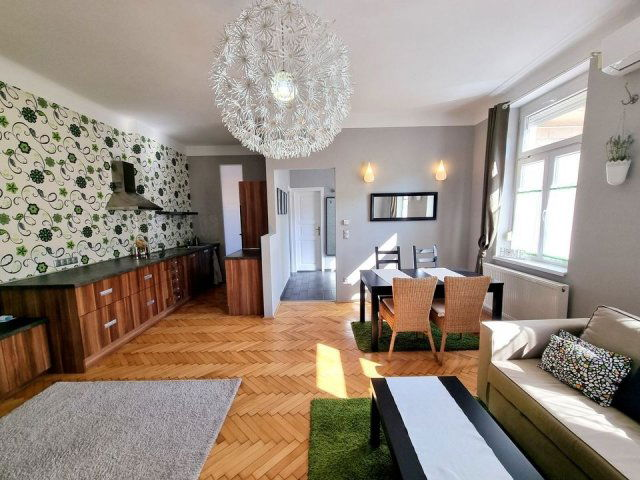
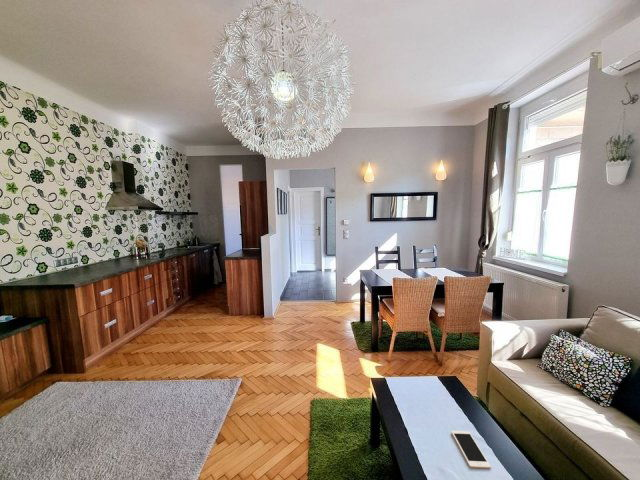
+ cell phone (469, 448)
